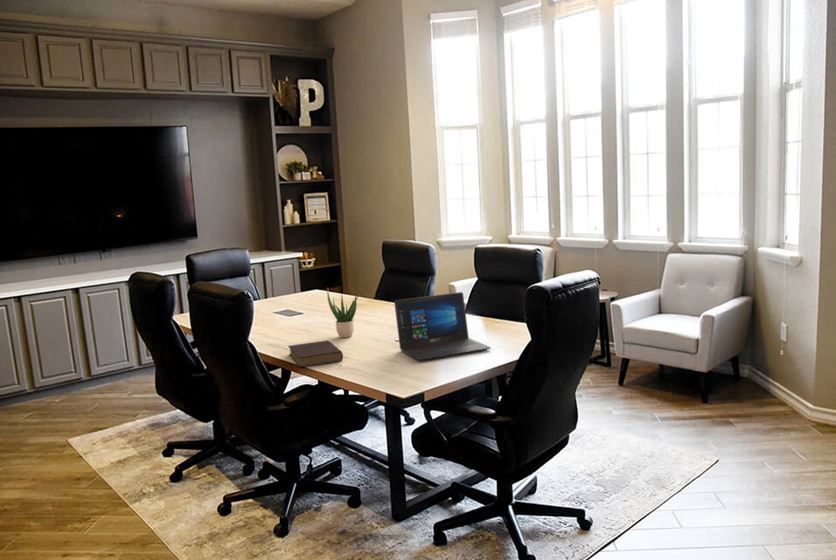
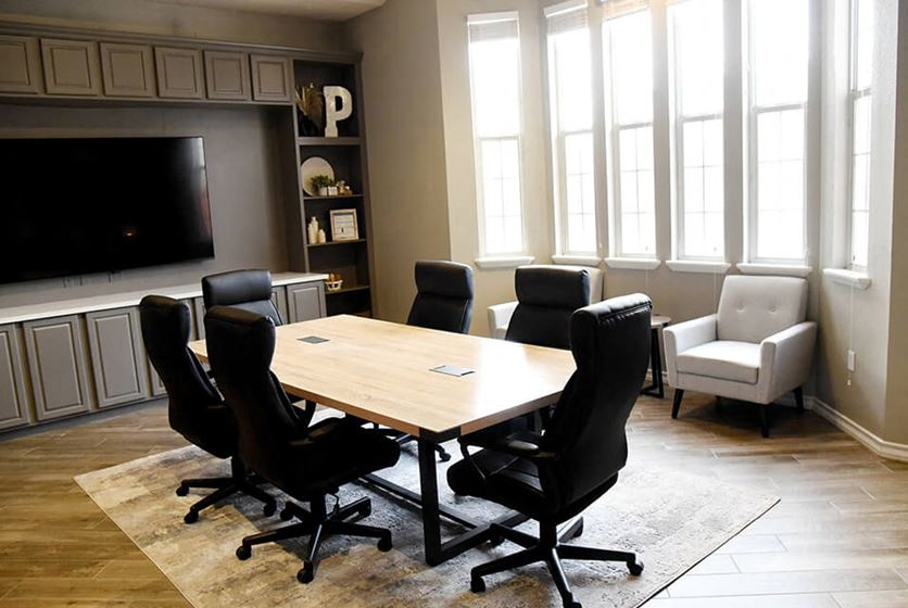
- laptop (442, 324)
- potted plant (343, 312)
- book (315, 353)
